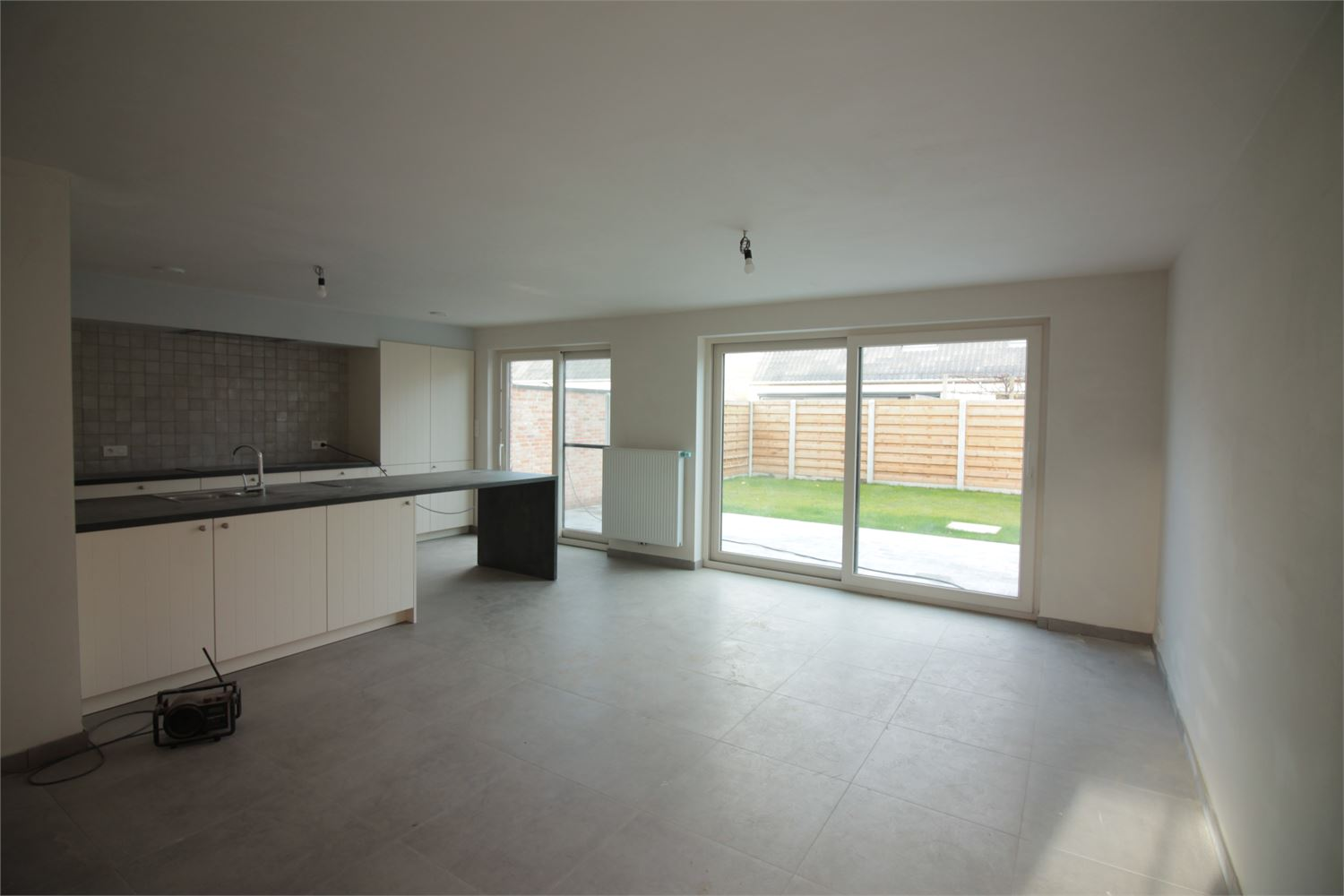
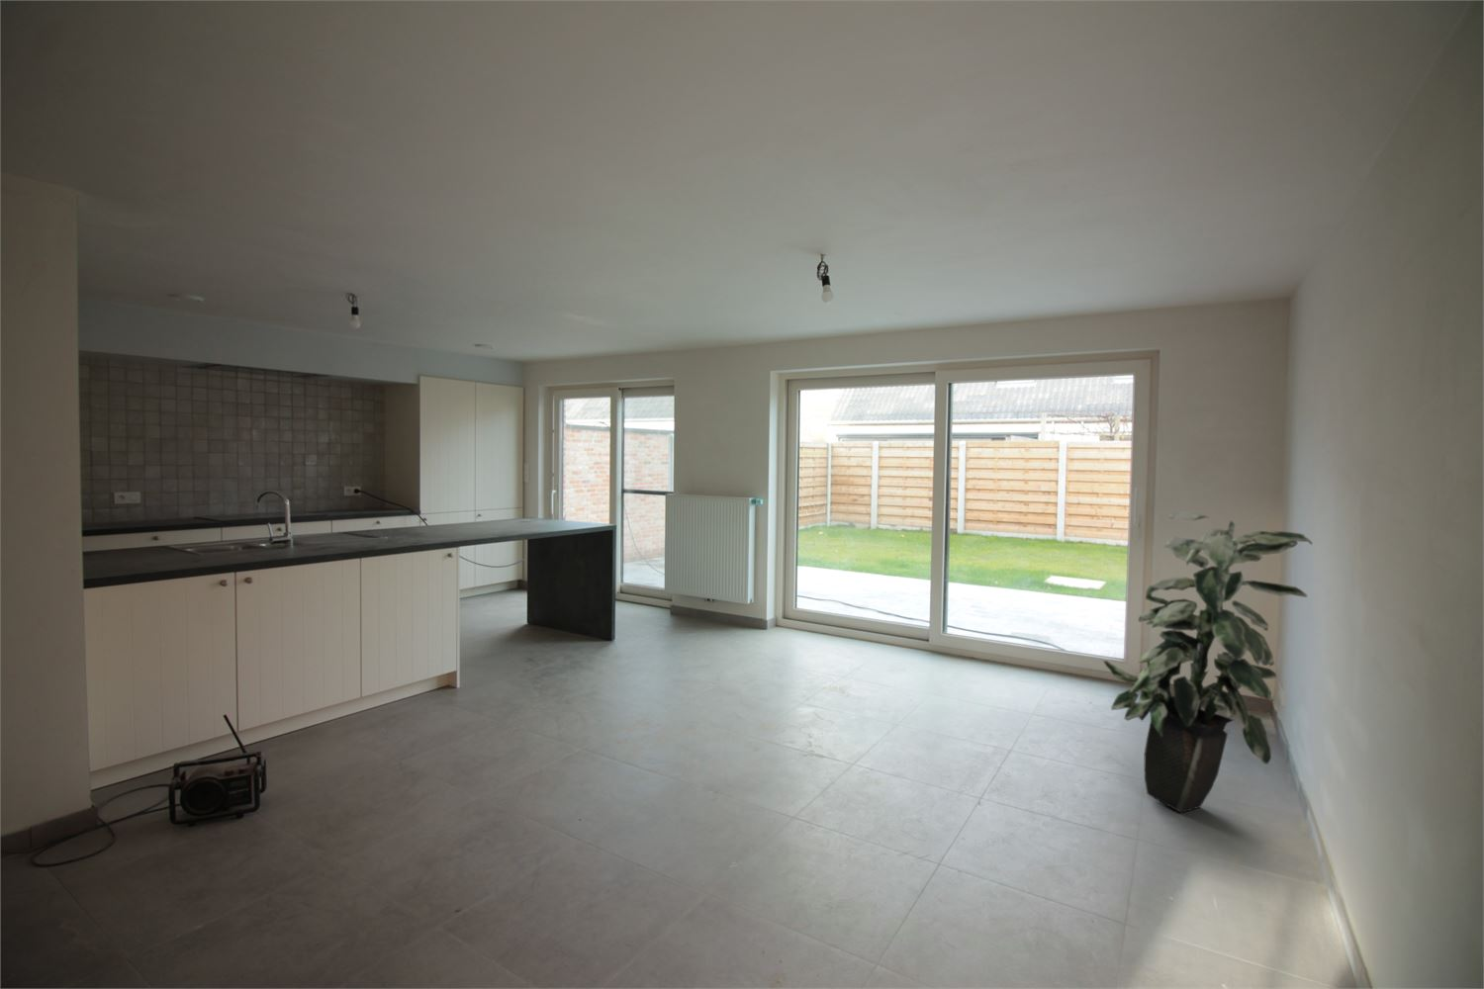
+ indoor plant (1199, 661)
